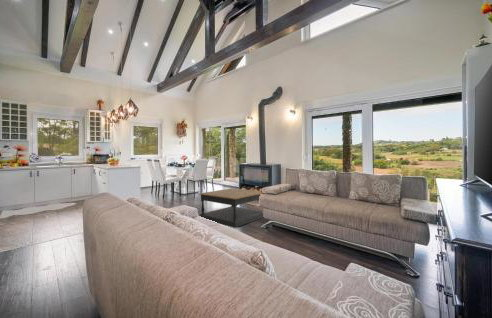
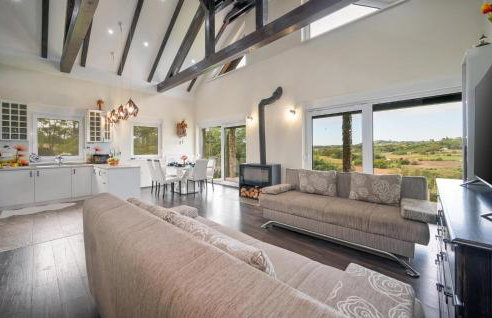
- coffee table (233, 205)
